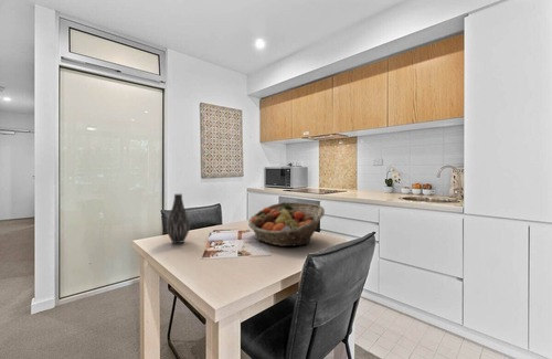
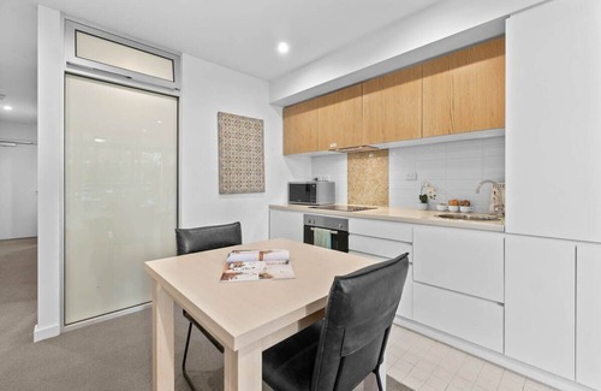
- fruit basket (285, 221)
- vase (178, 218)
